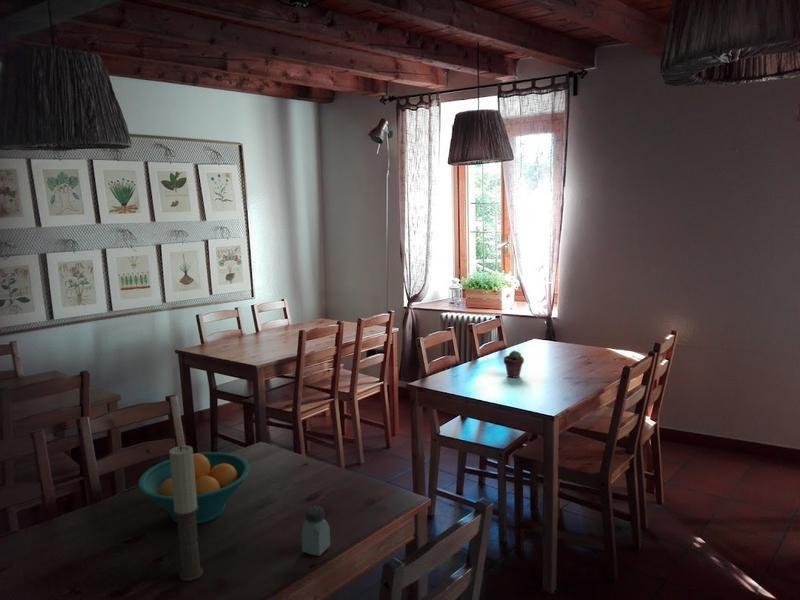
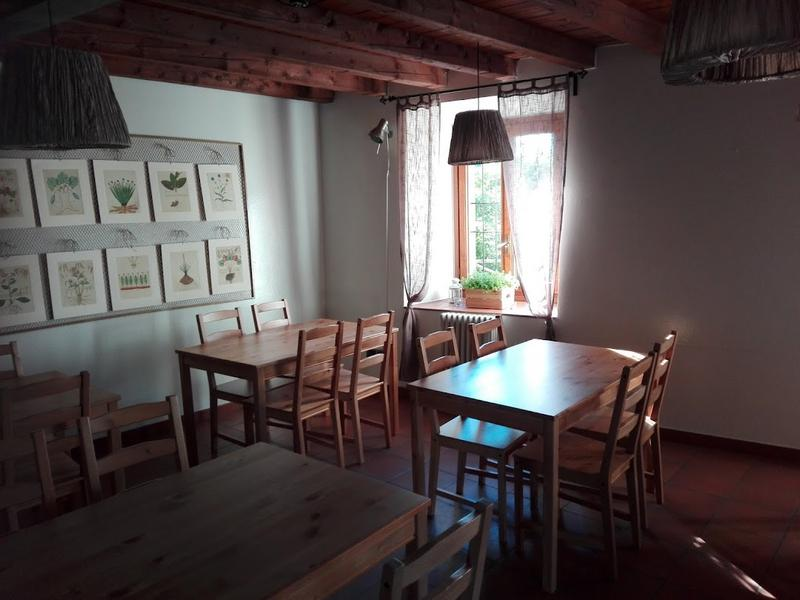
- potted succulent (513, 363)
- saltshaker (315, 529)
- fruit bowl (196, 484)
- candle (186, 511)
